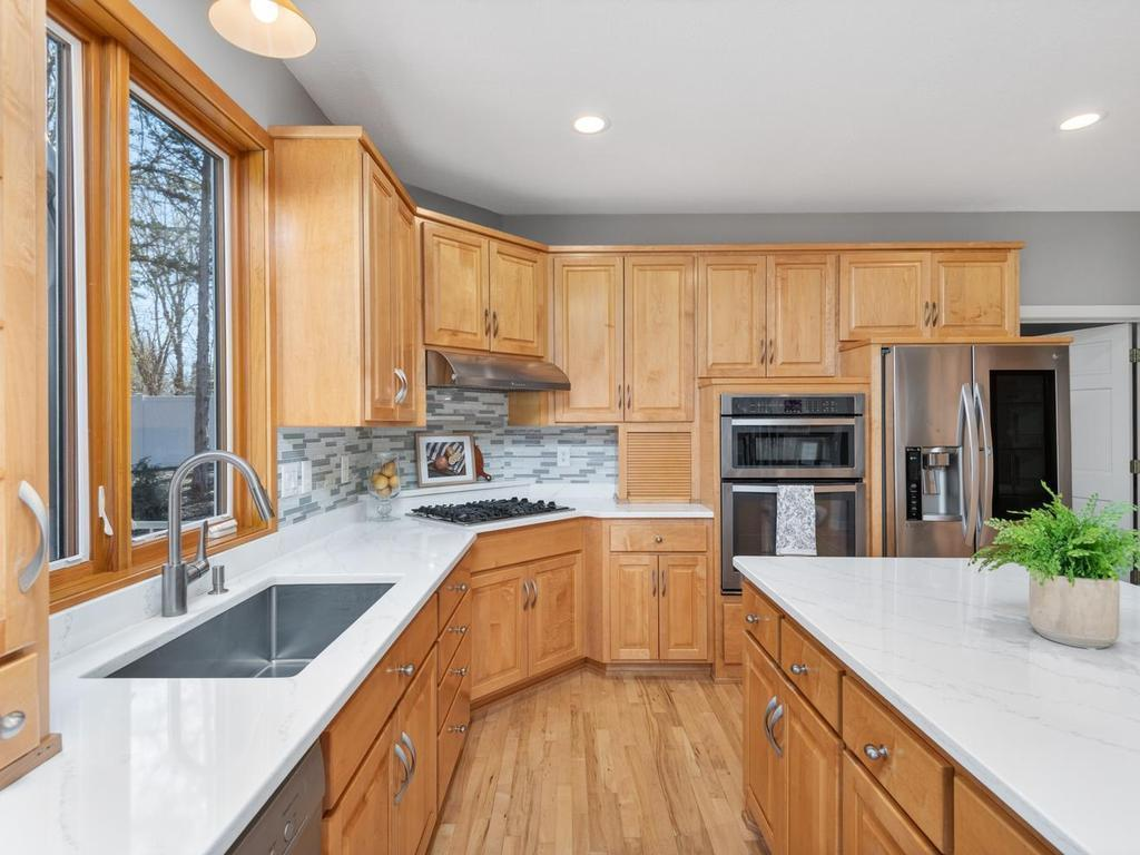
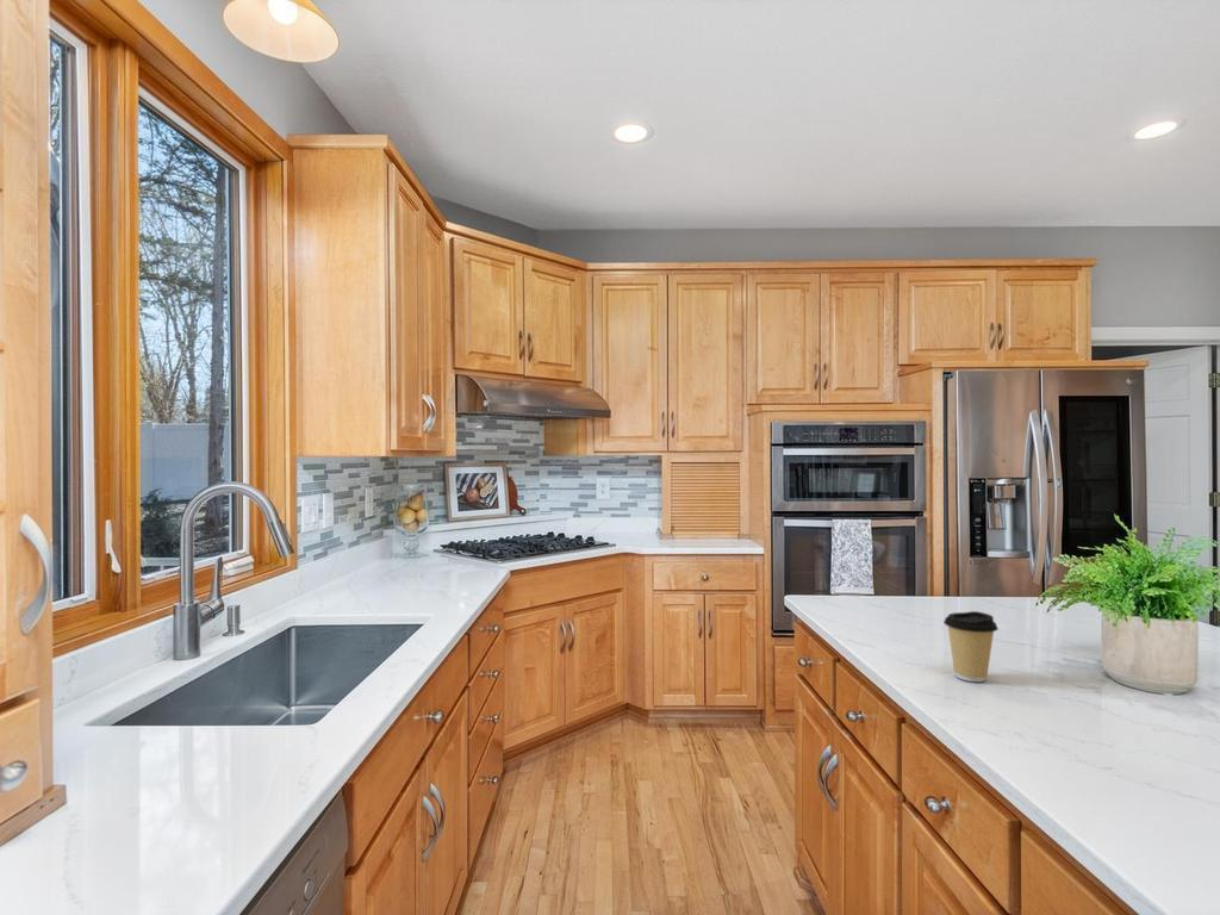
+ coffee cup (970, 646)
